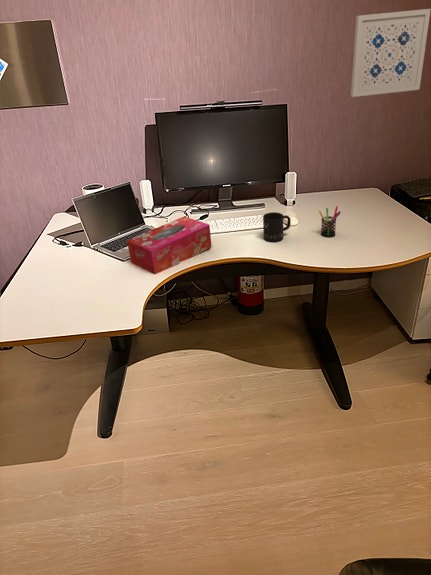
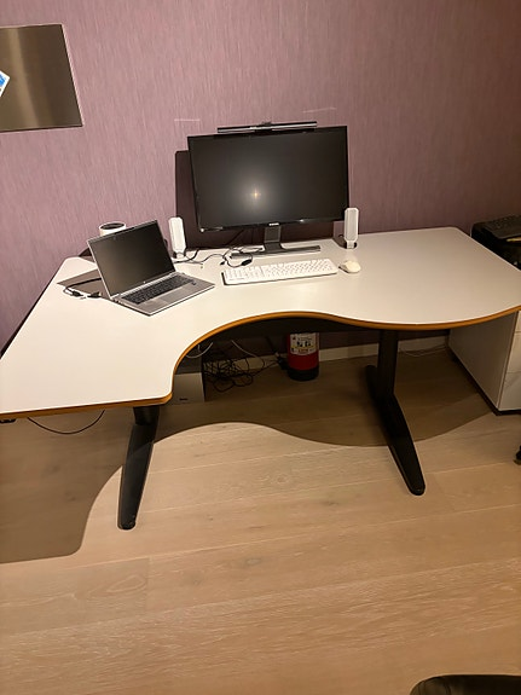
- wall art (389, 54)
- pen holder (329, 220)
- tissue box (170, 244)
- mug (277, 226)
